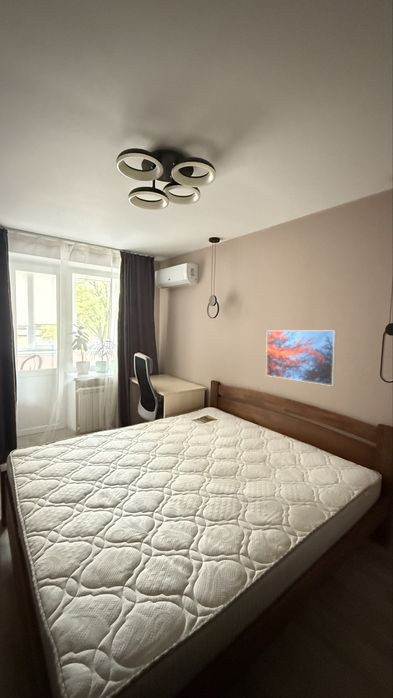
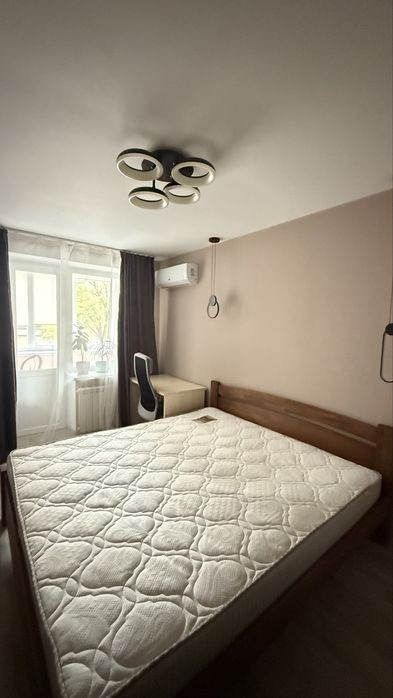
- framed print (297, 355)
